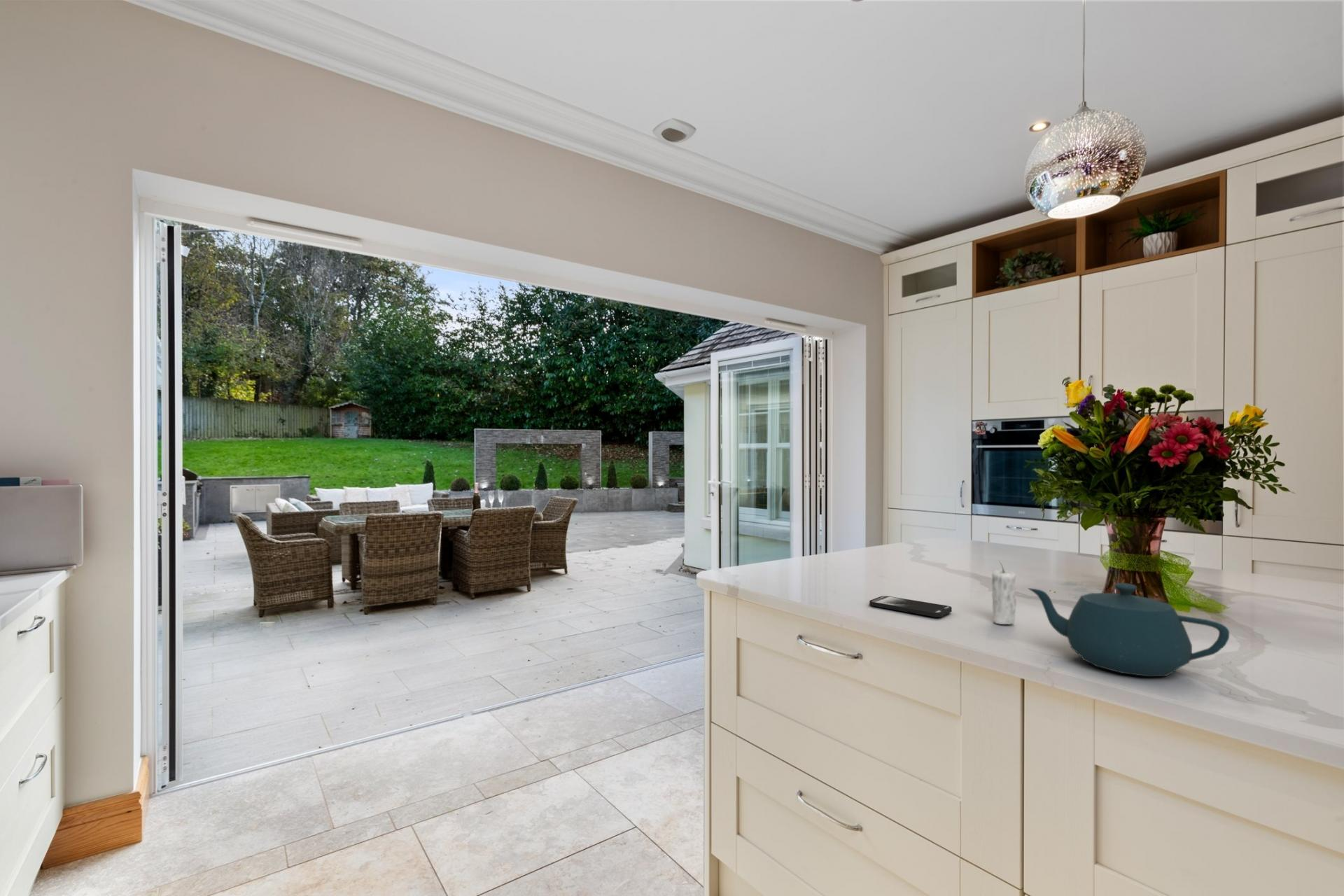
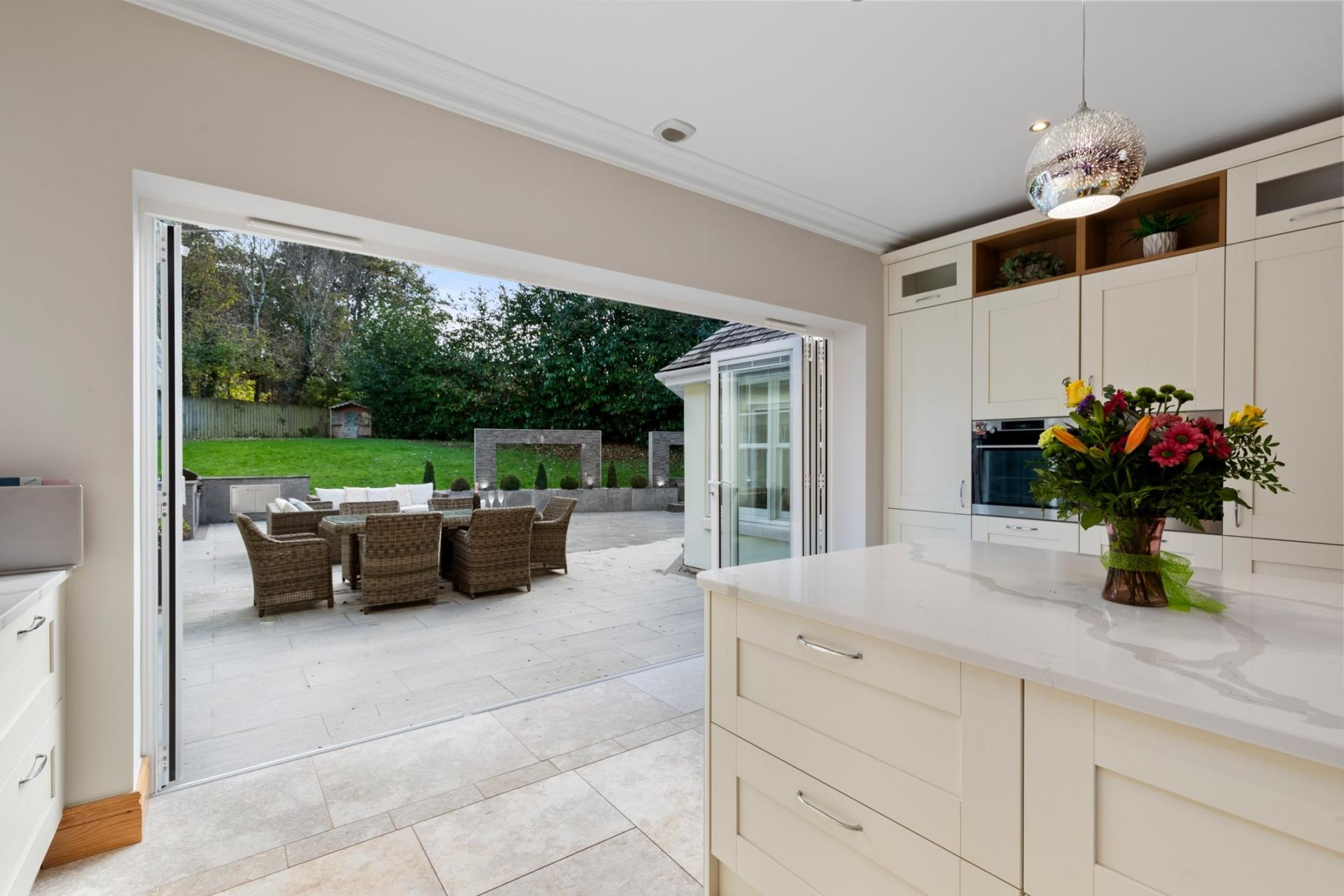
- teapot (1119, 623)
- candle (1004, 591)
- smartphone (909, 606)
